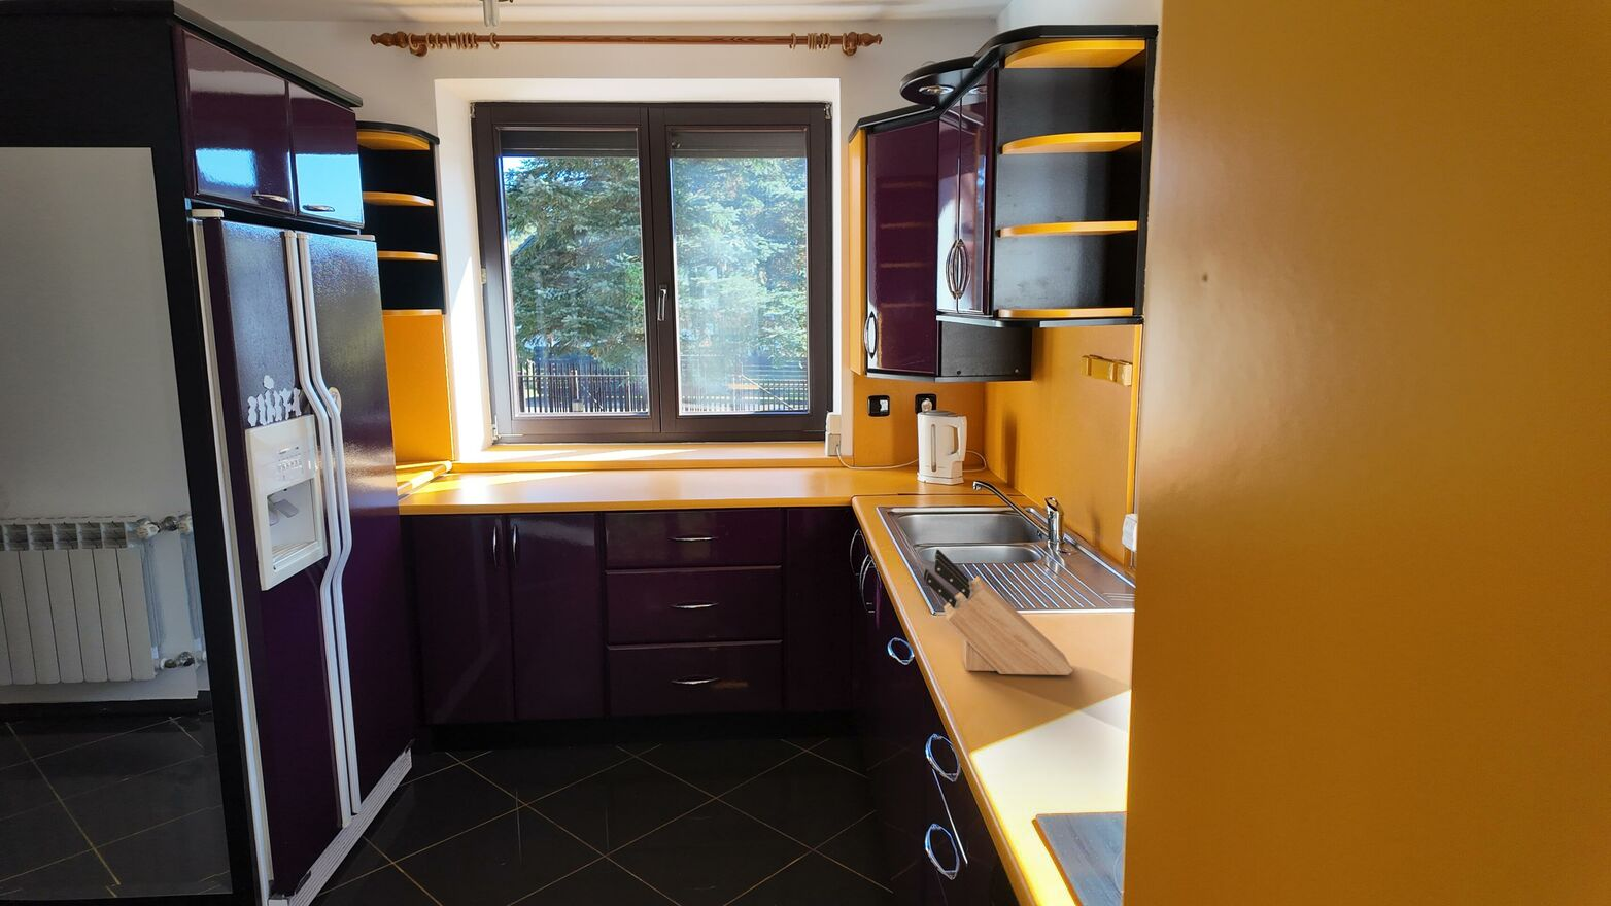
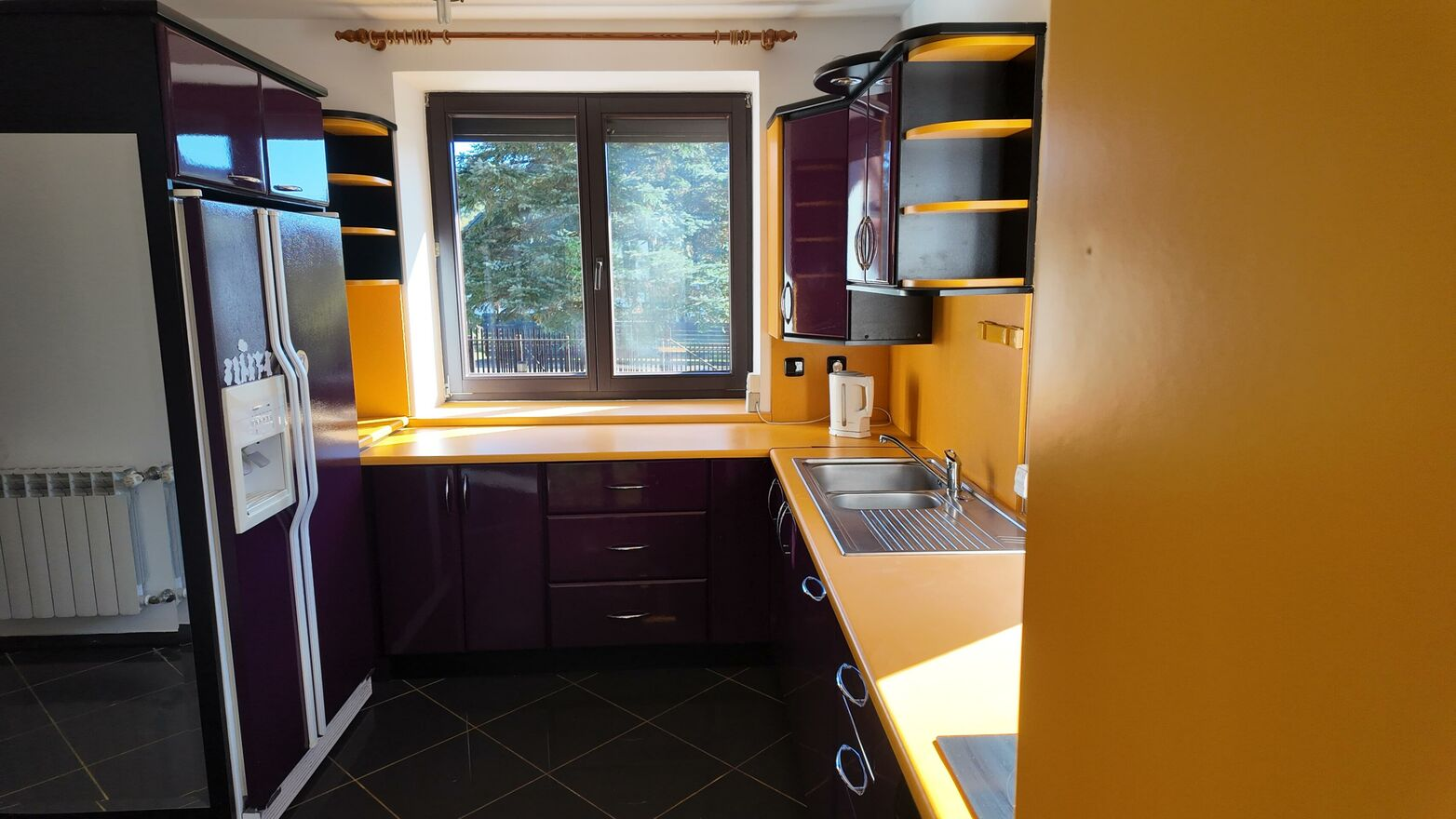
- knife block (996, 610)
